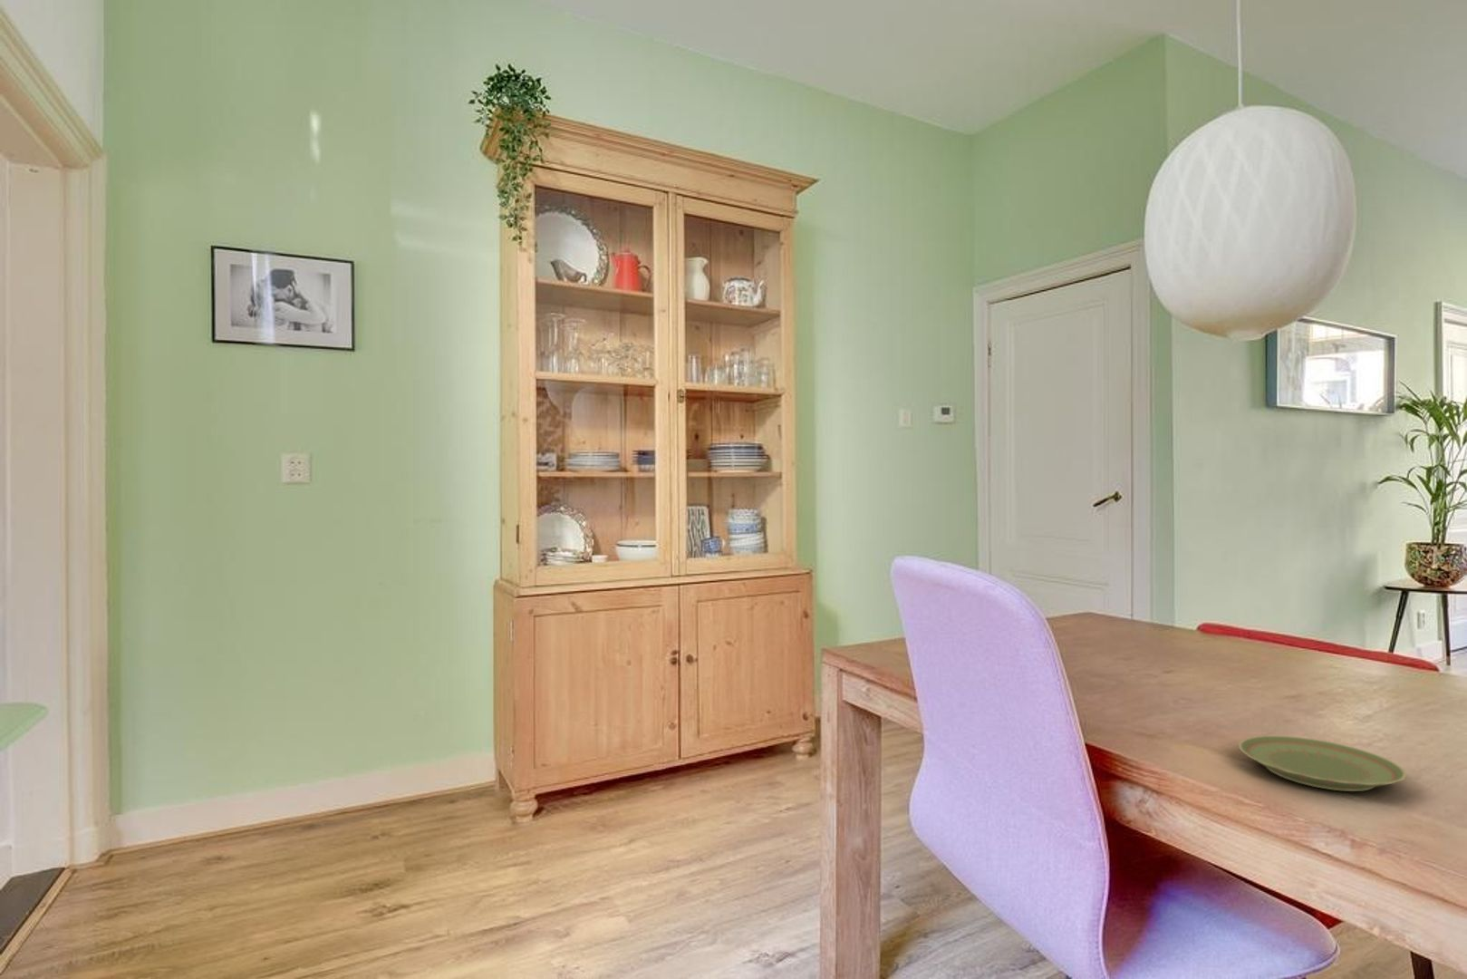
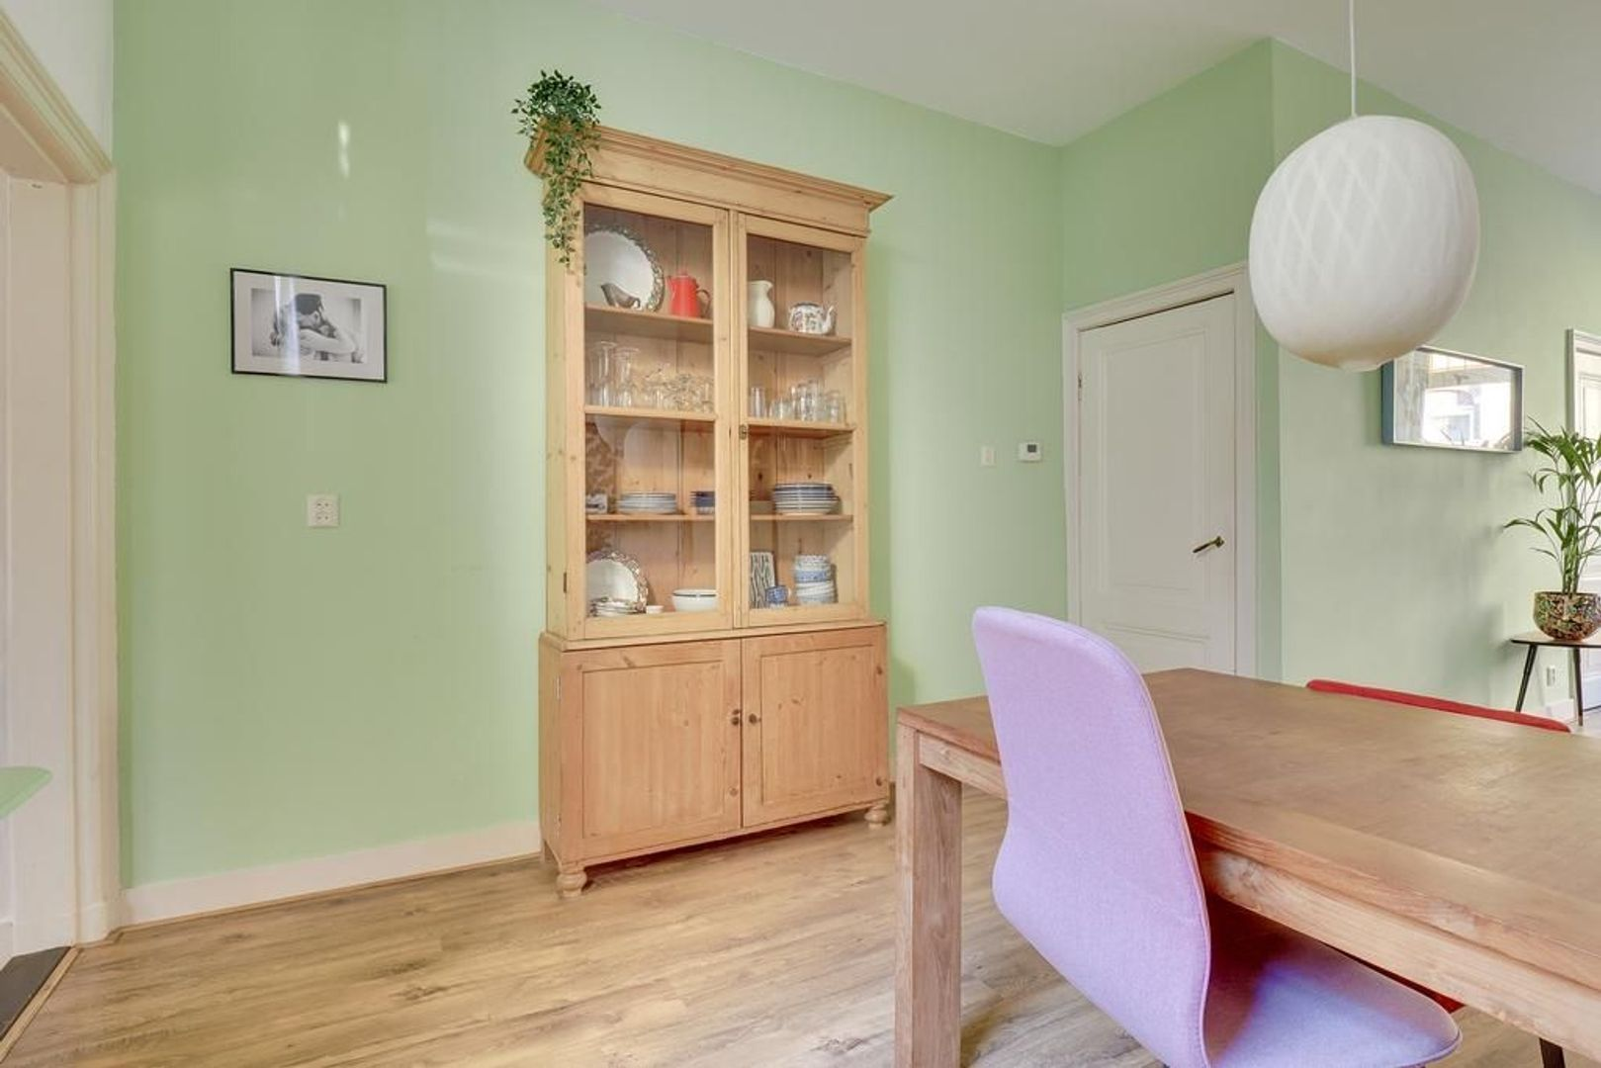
- plate (1317, 765)
